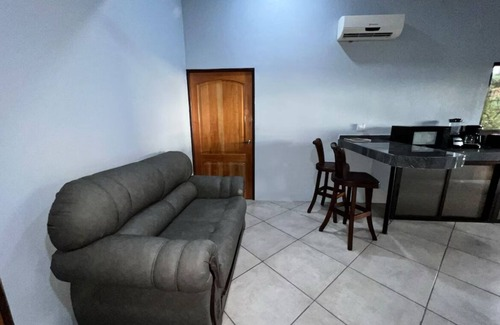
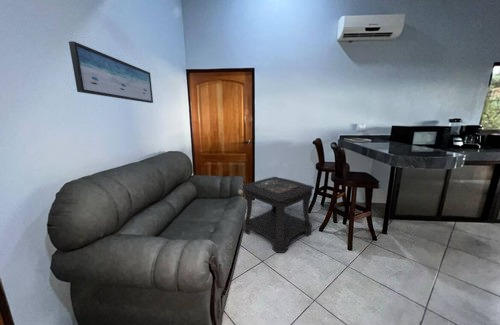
+ wall art (121, 80)
+ side table (276, 209)
